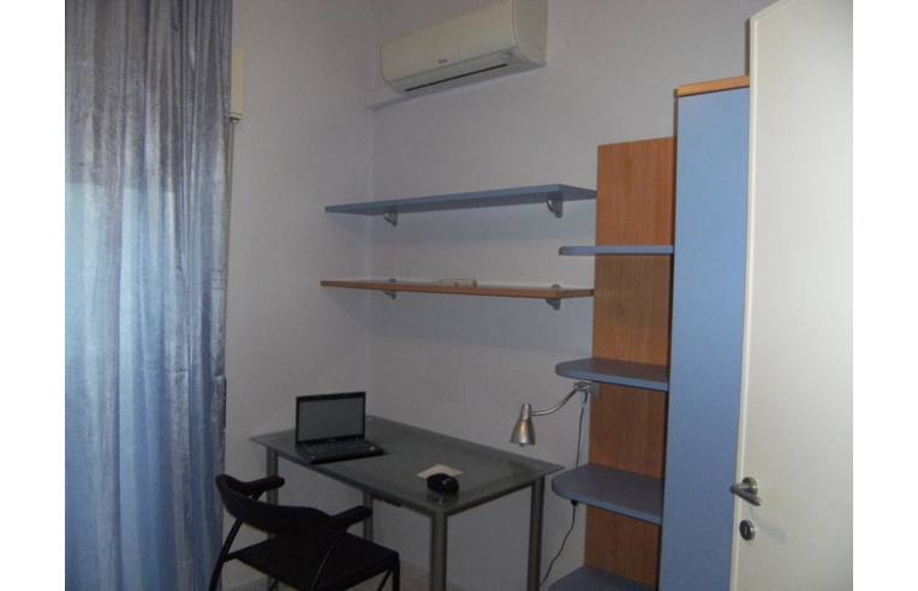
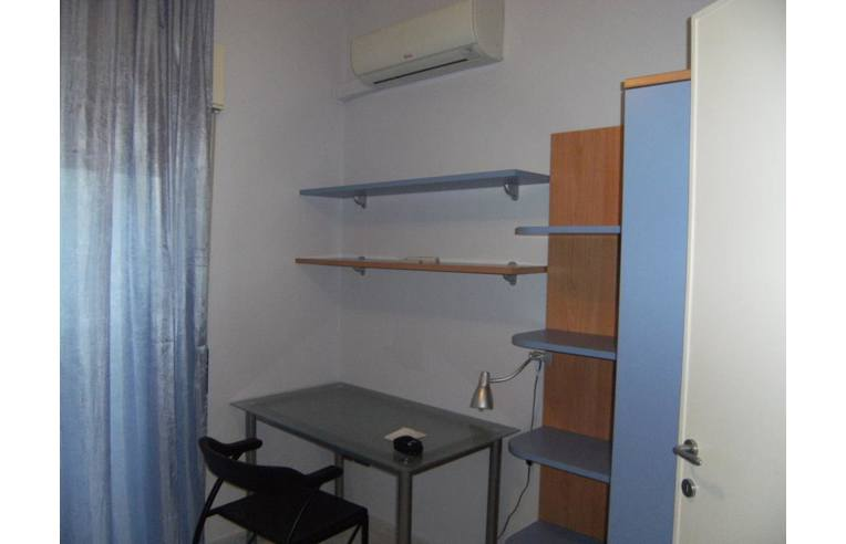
- laptop (340, 424)
